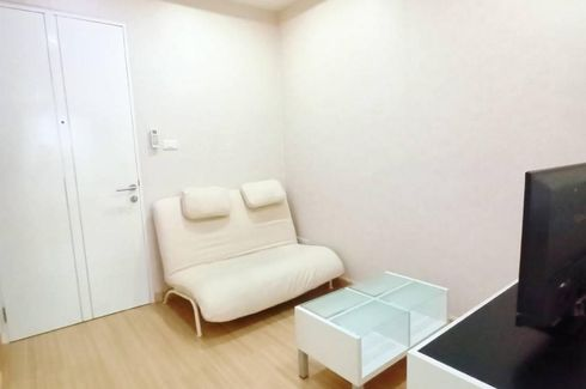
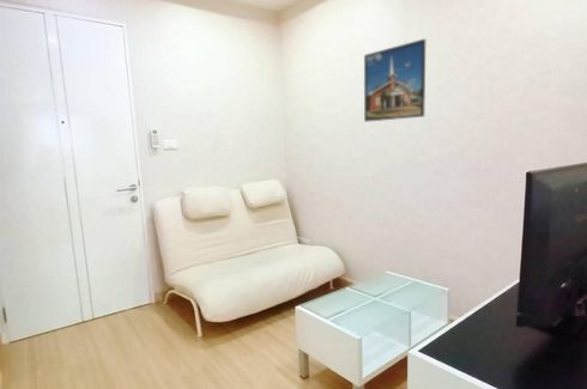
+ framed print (392, 84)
